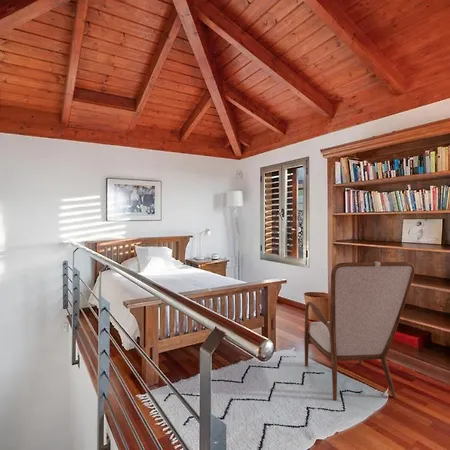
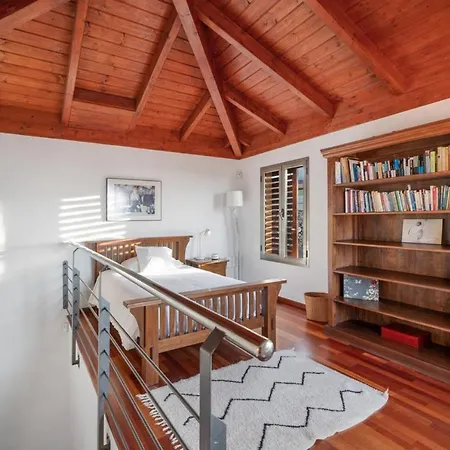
- armchair (351, 319)
